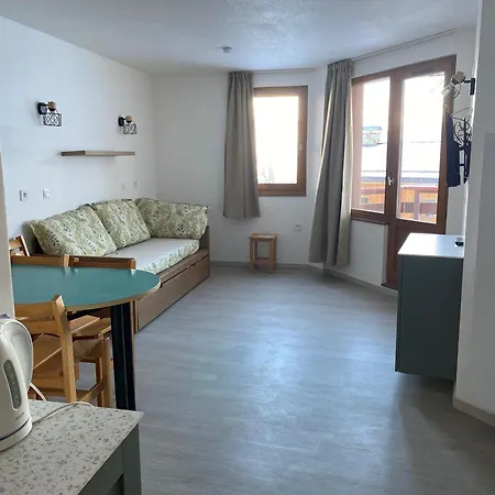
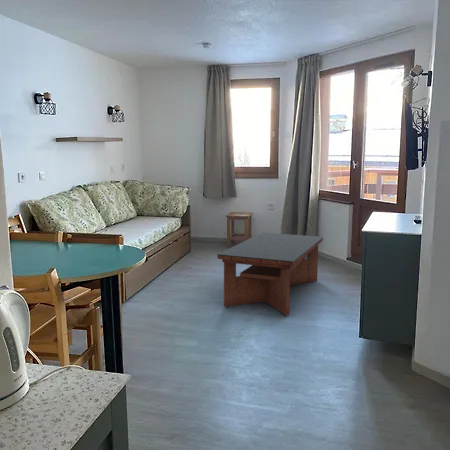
+ coffee table (274, 269)
